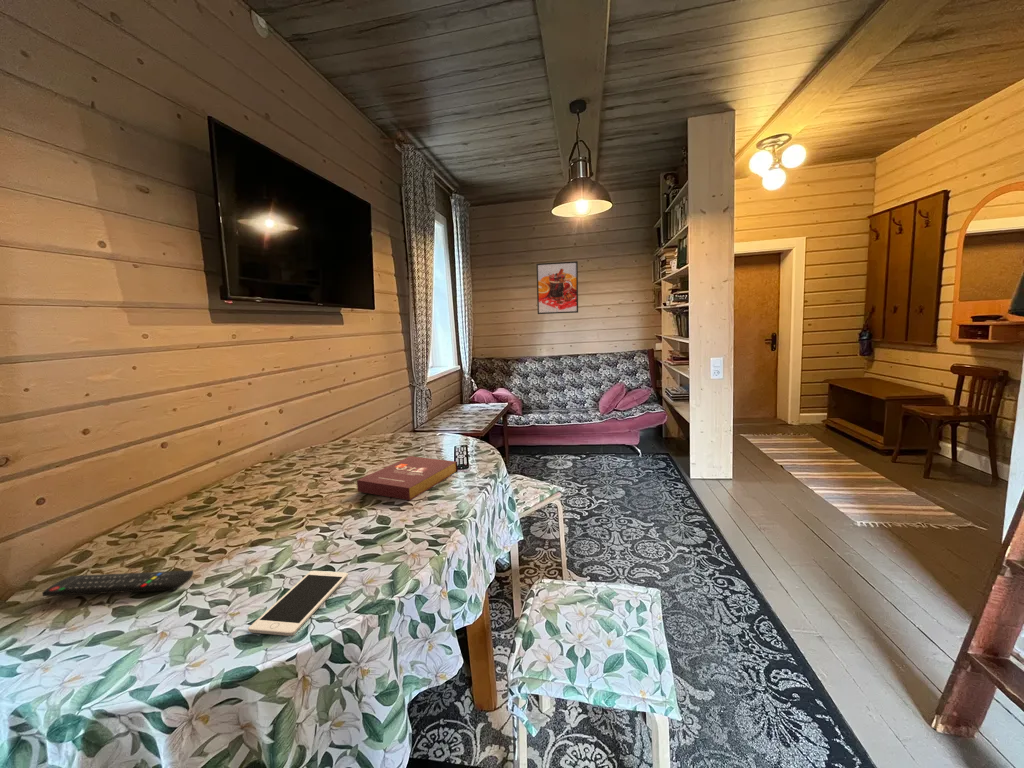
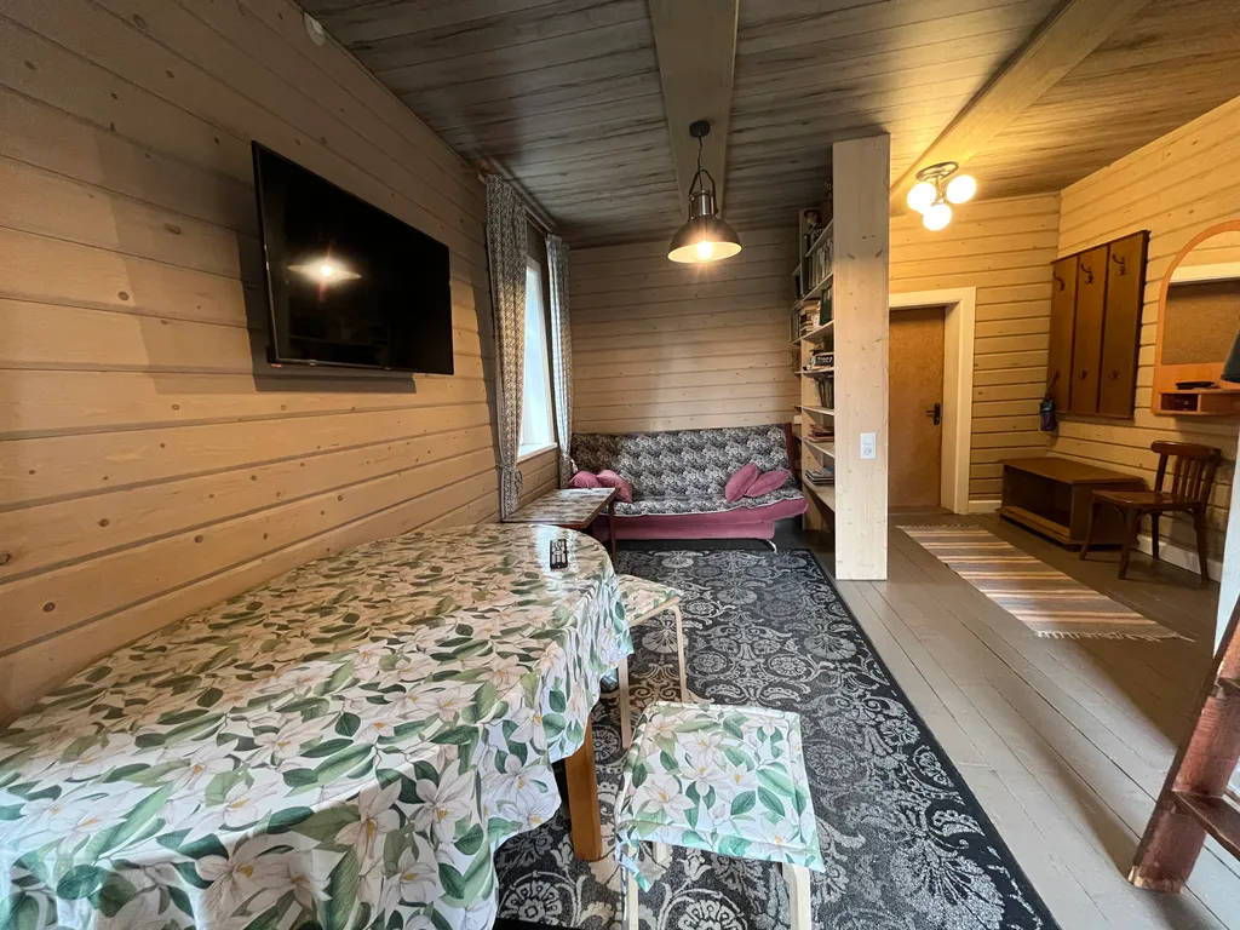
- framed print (557, 288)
- book (410, 475)
- remote control (119, 584)
- cell phone (303, 599)
